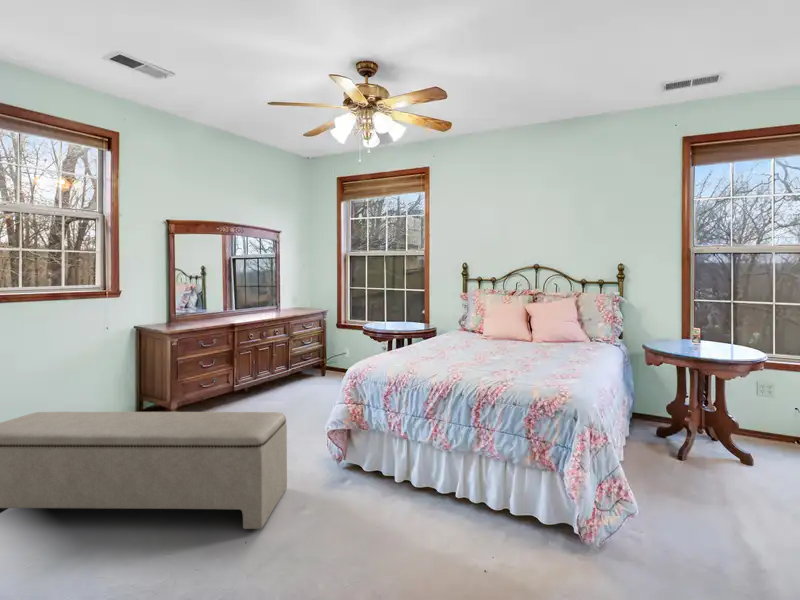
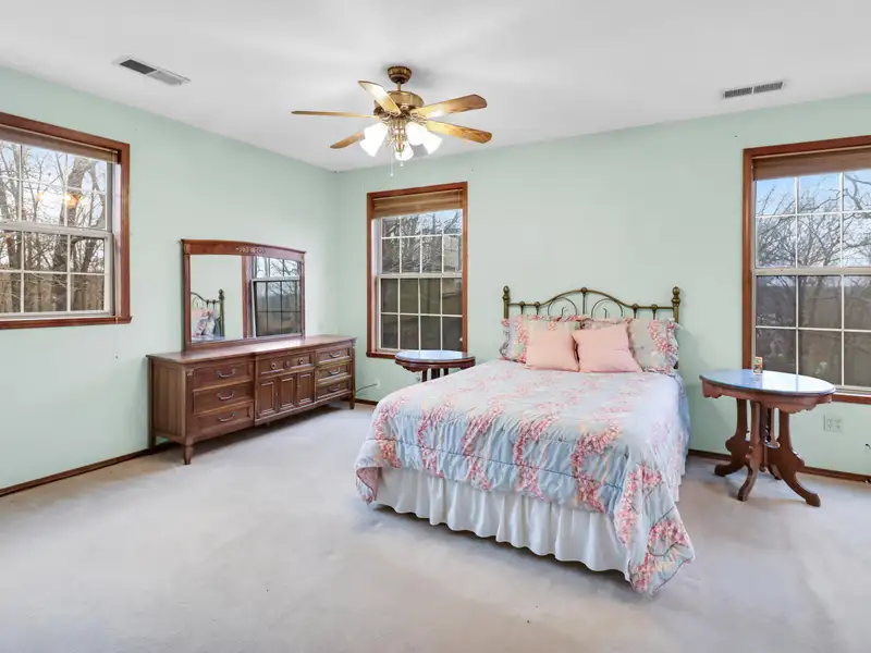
- bench (135, 463)
